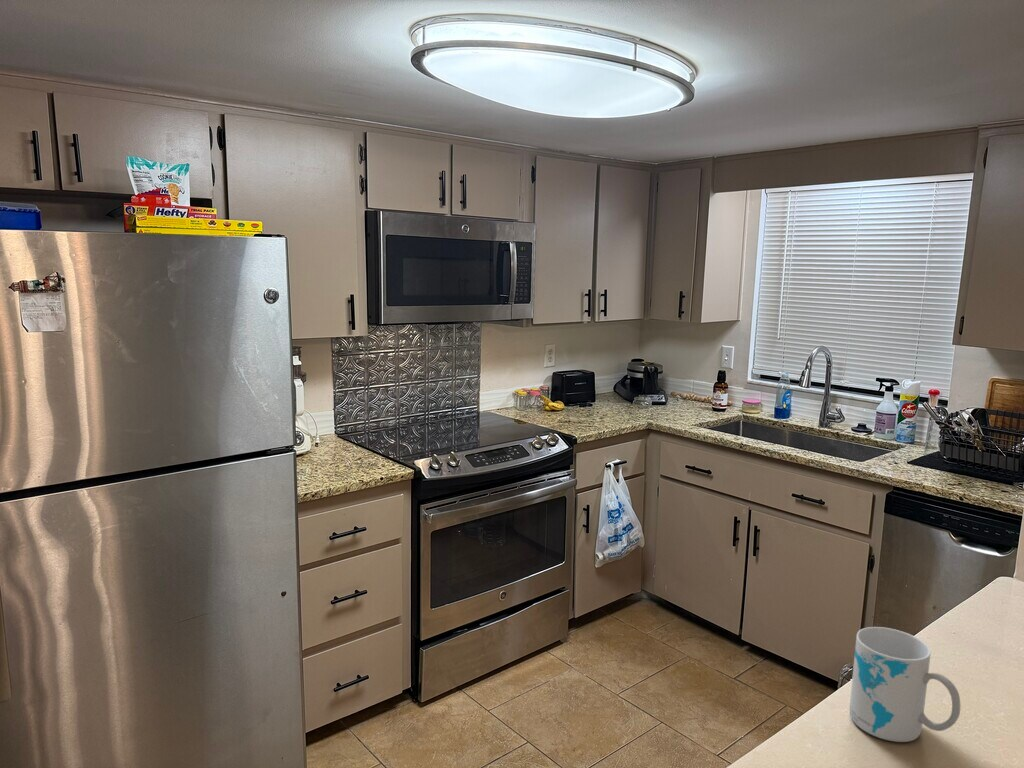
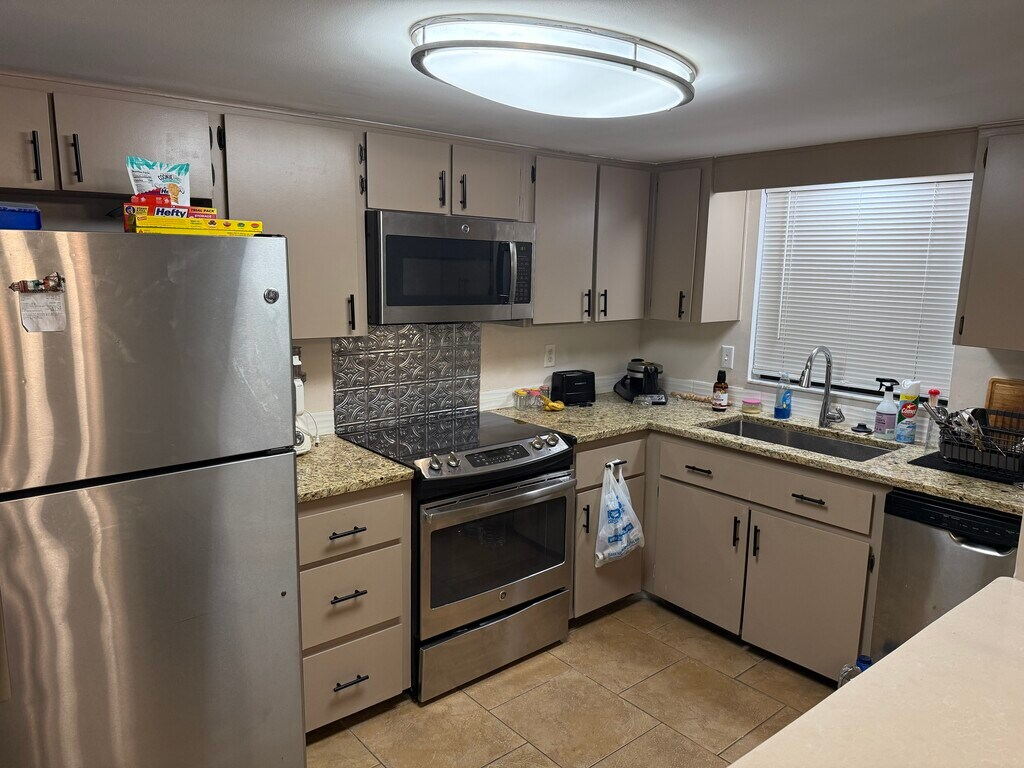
- mug (905, 690)
